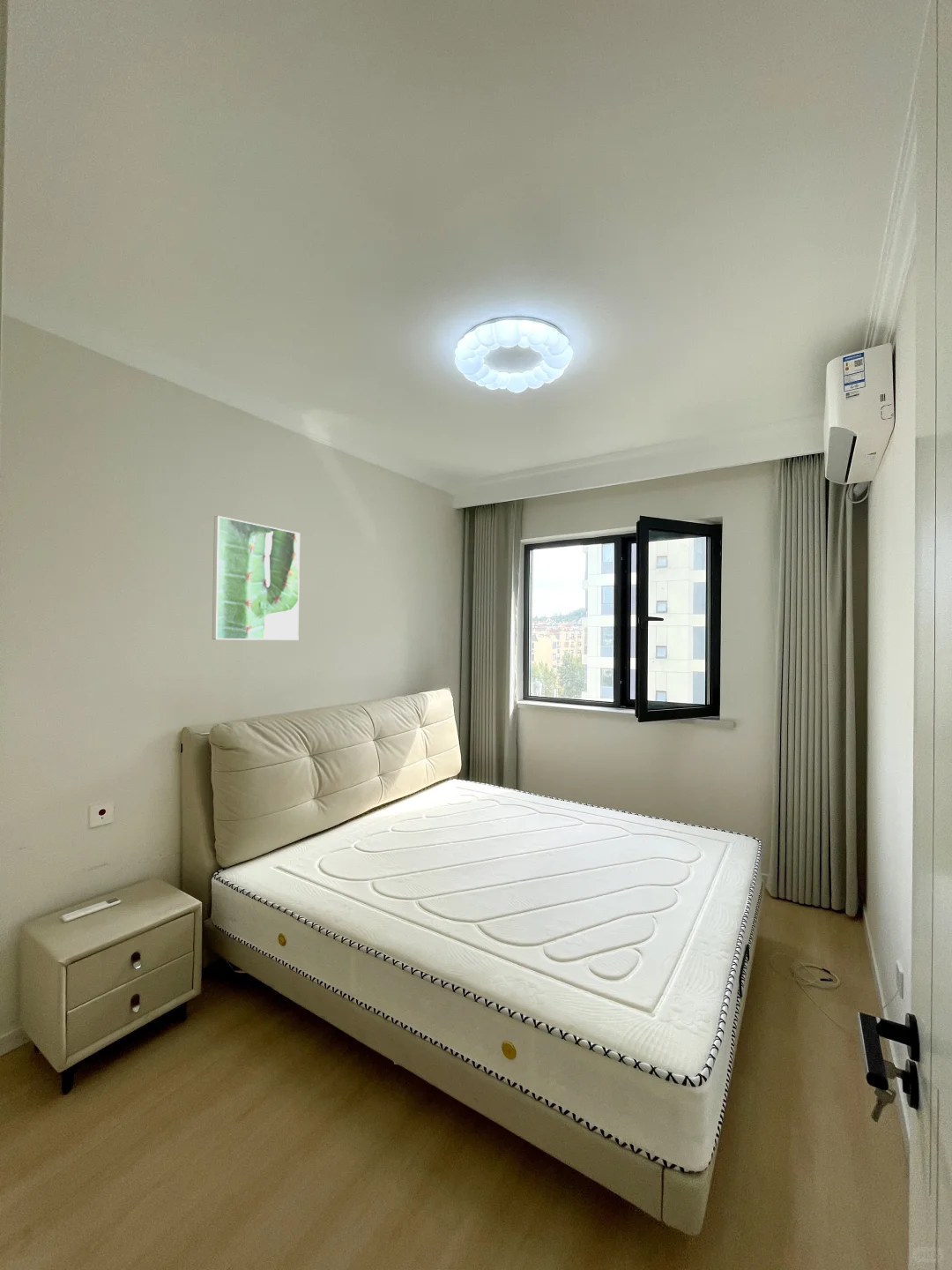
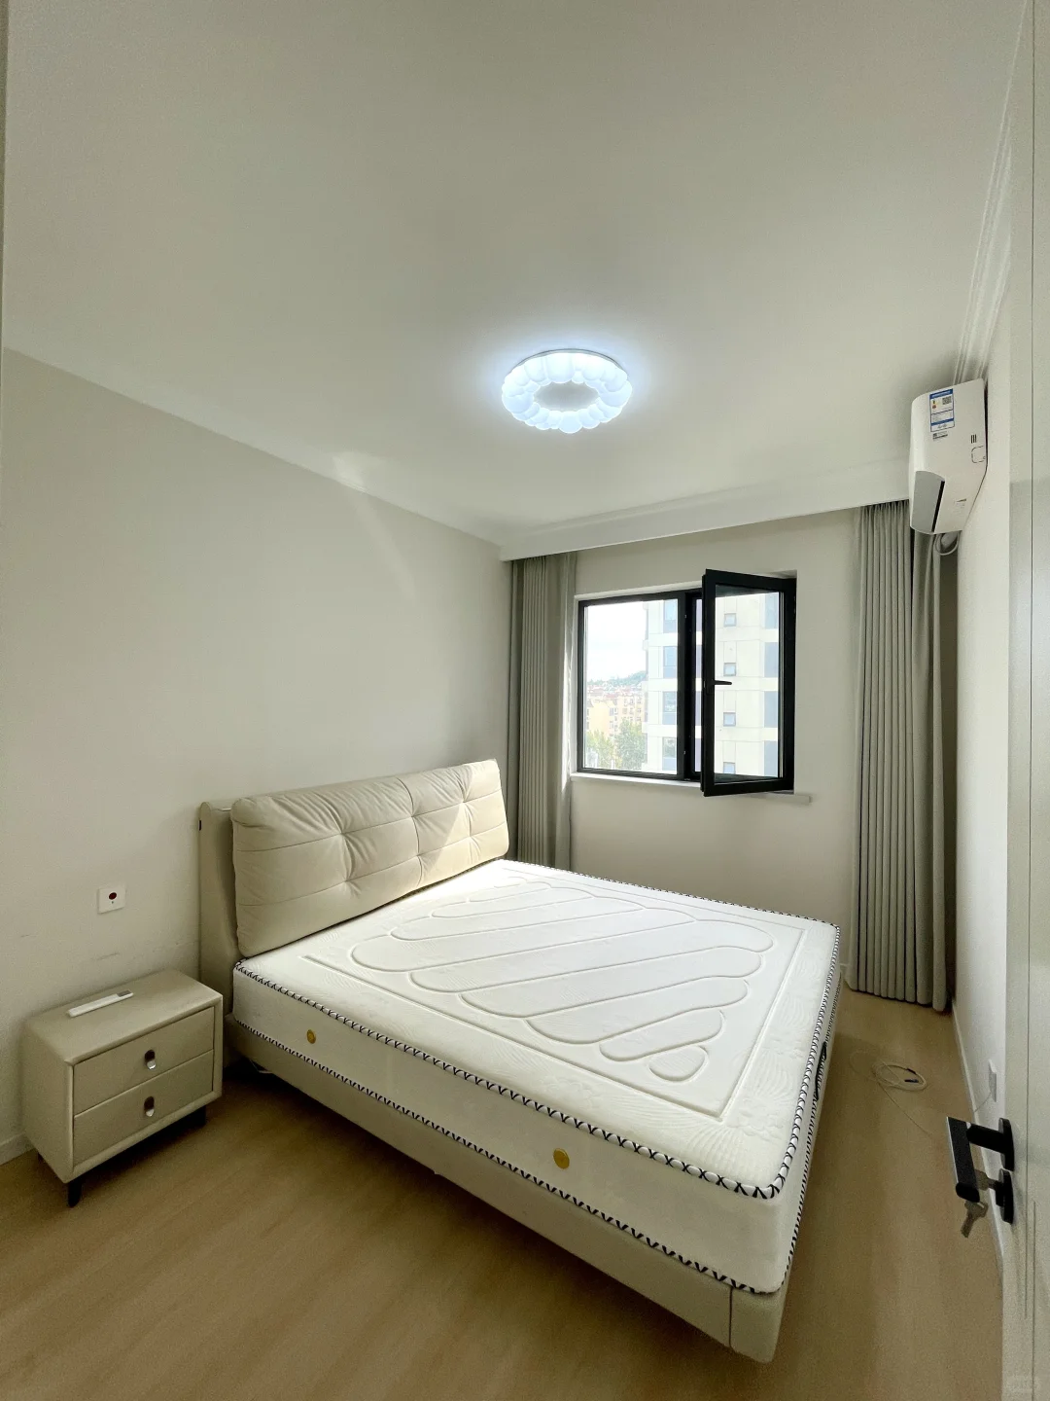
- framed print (259, 582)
